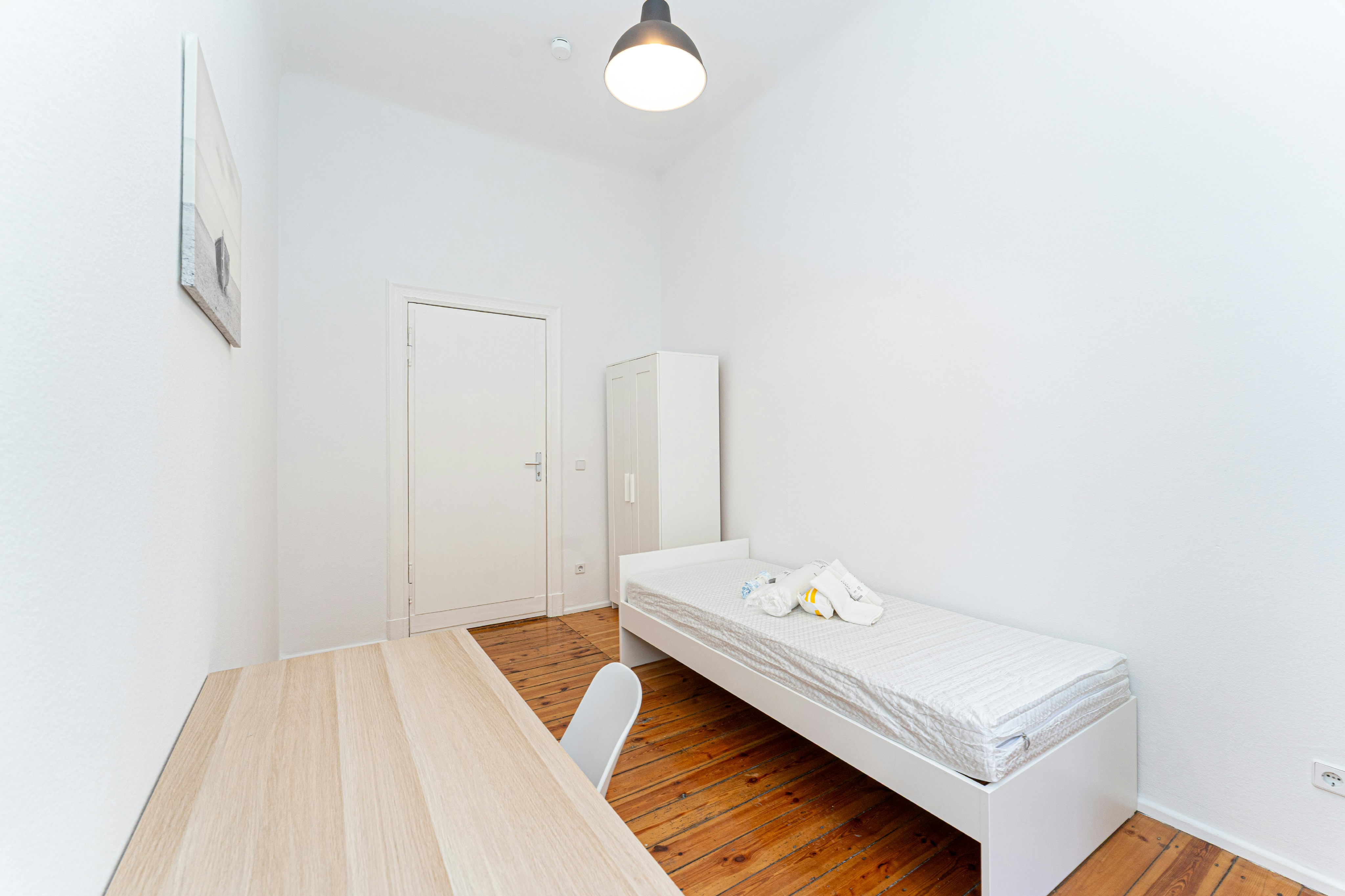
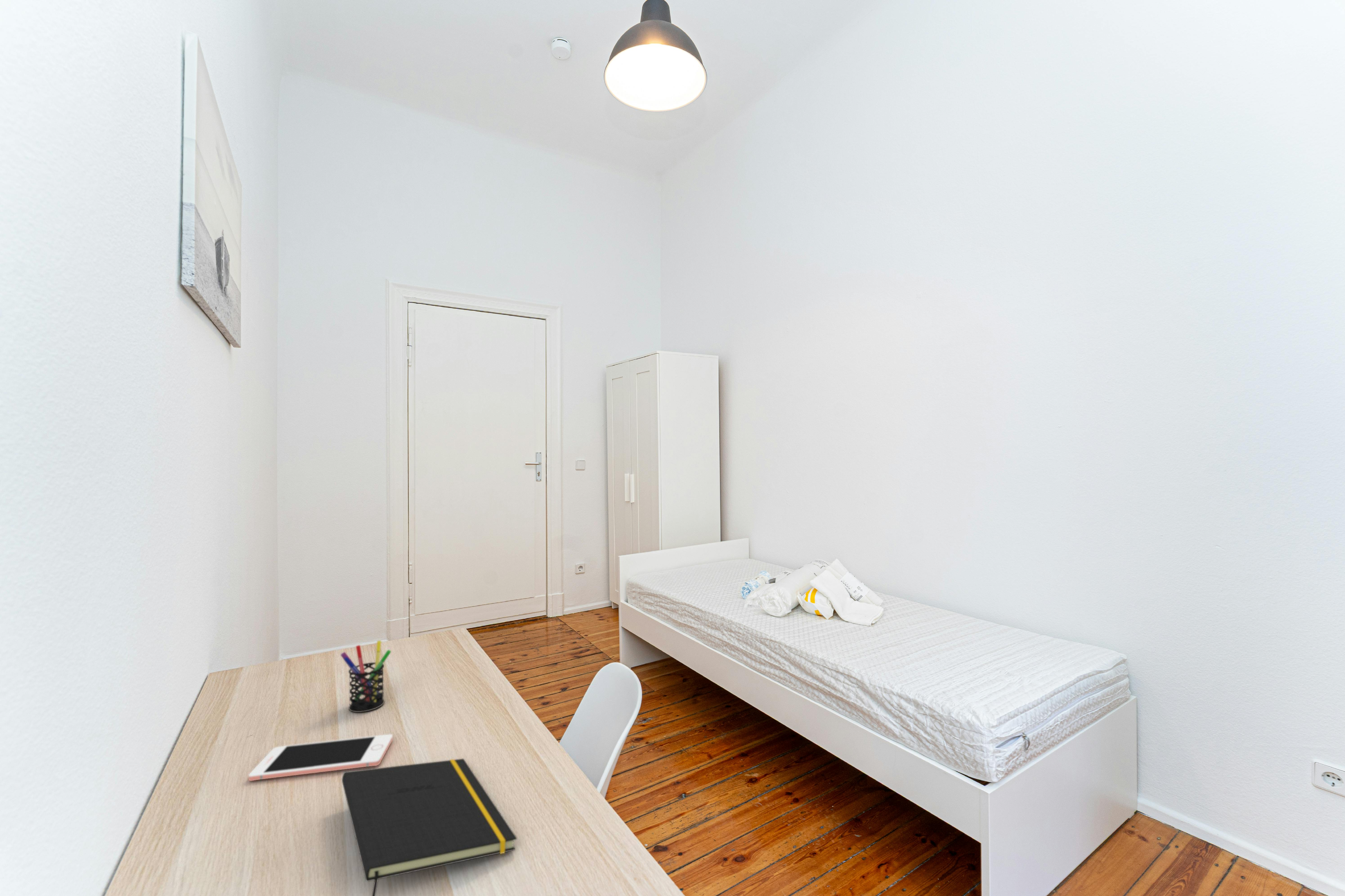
+ cell phone (325, 756)
+ pen holder (369, 673)
+ notepad (424, 808)
